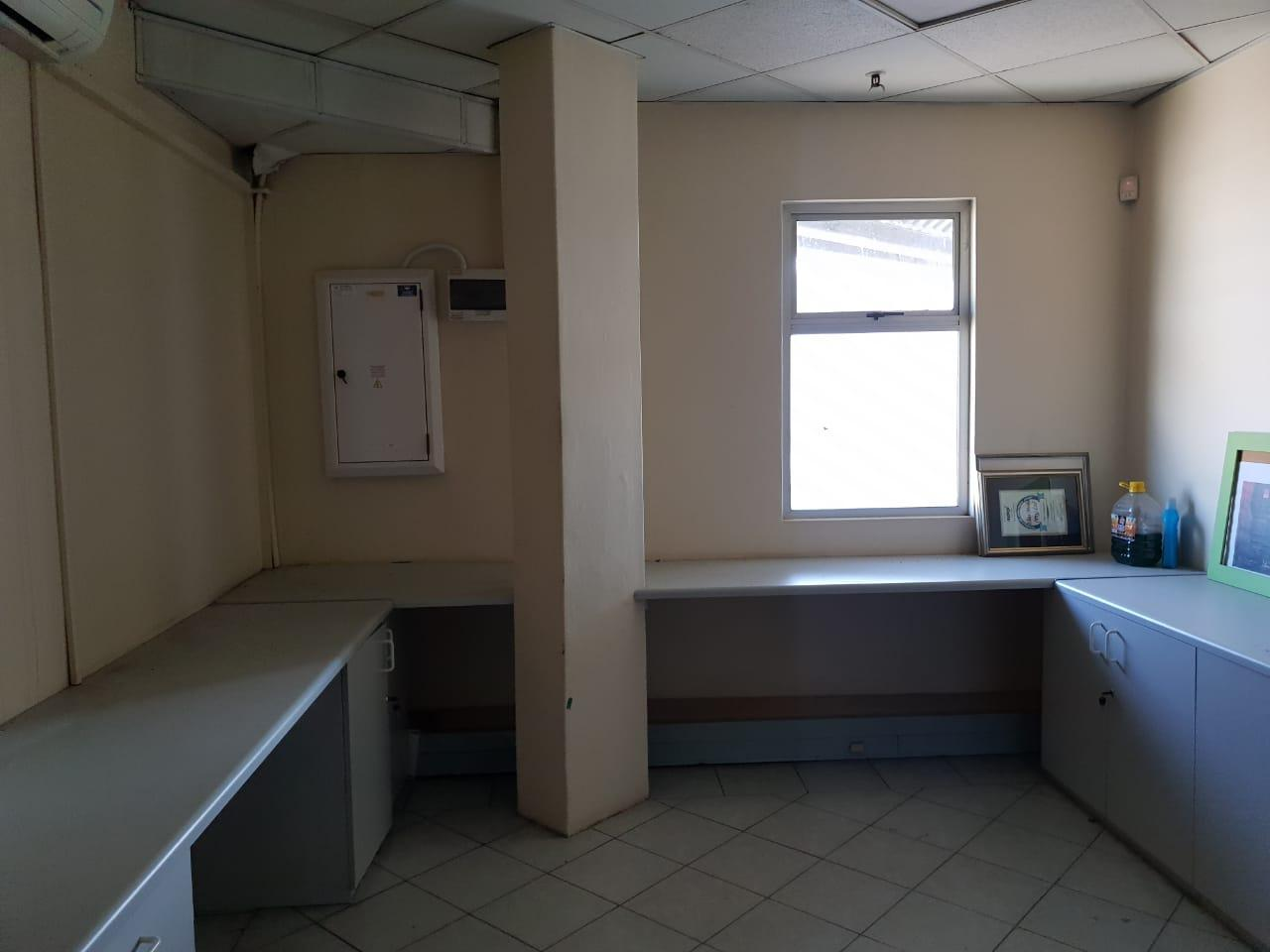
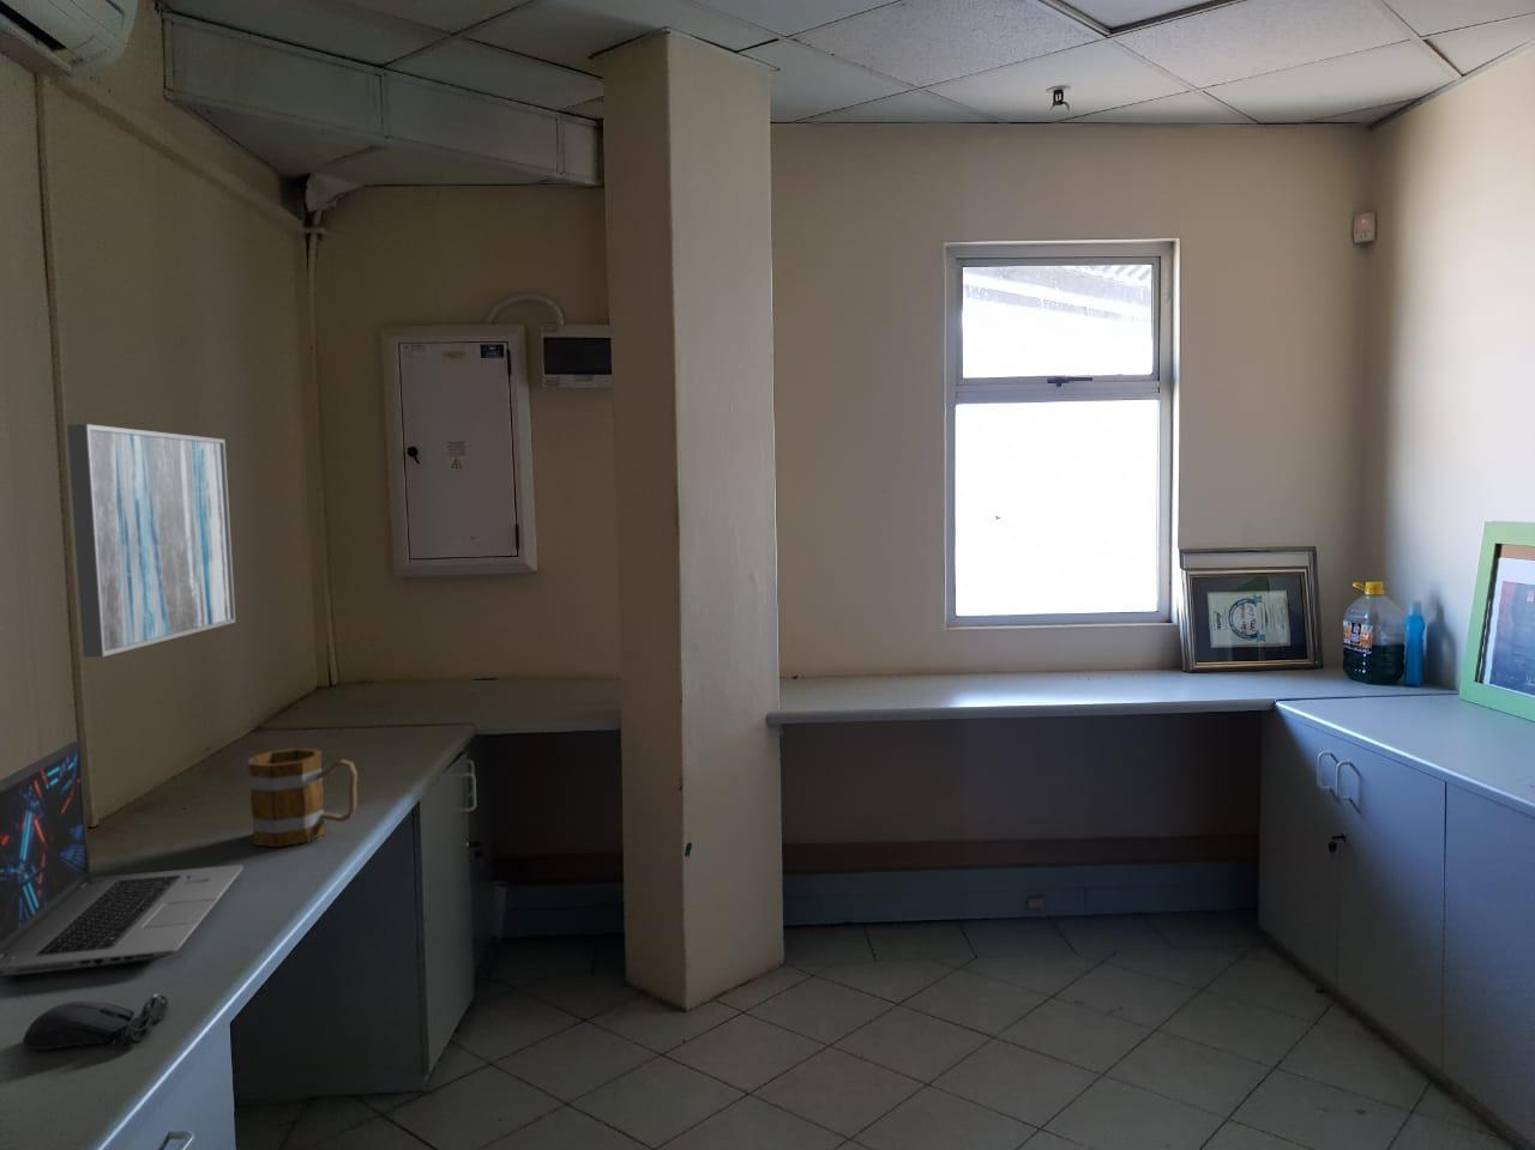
+ wall art (162, 535)
+ computer mouse (92, 1017)
+ mug (303, 794)
+ laptop (122, 875)
